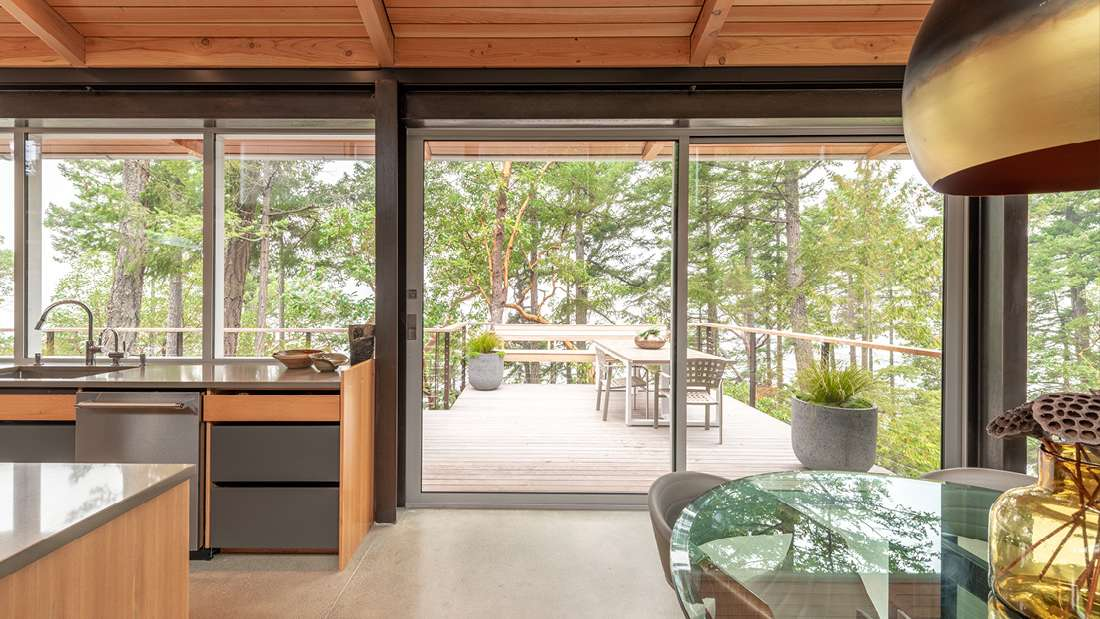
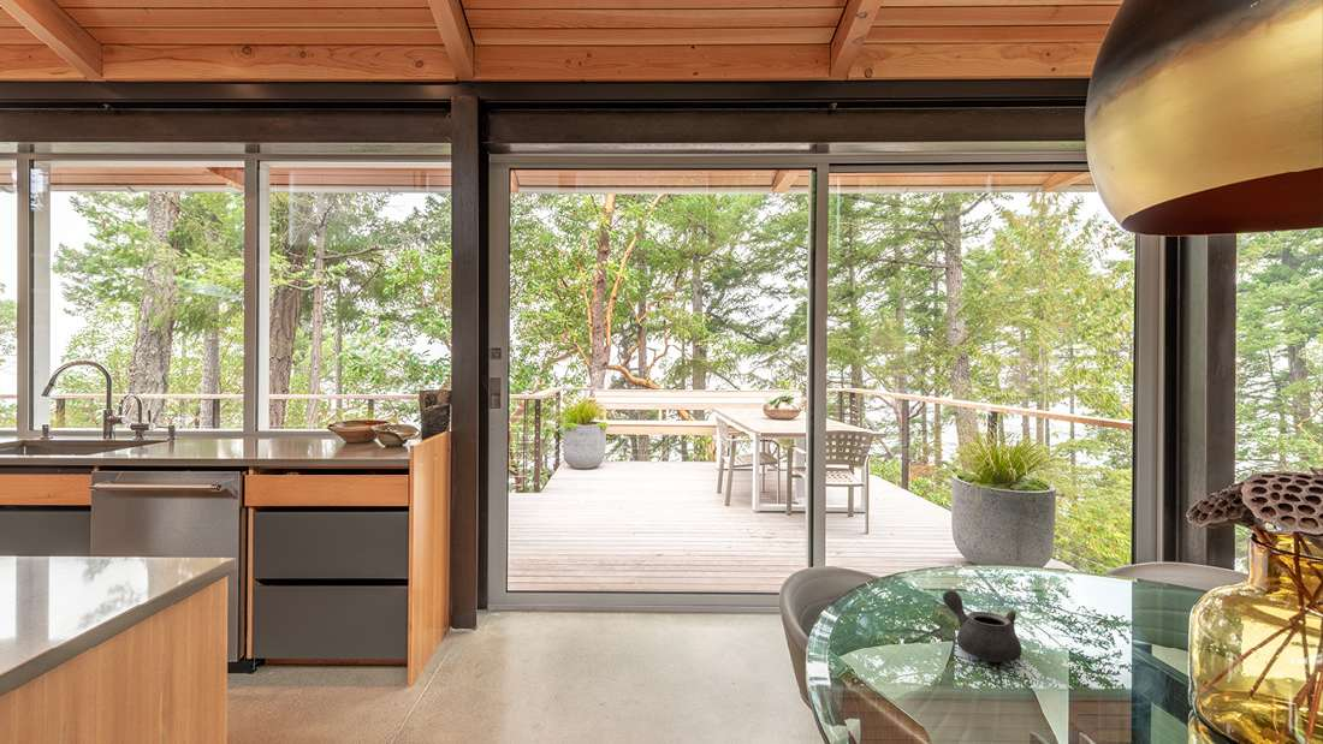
+ teapot (979, 623)
